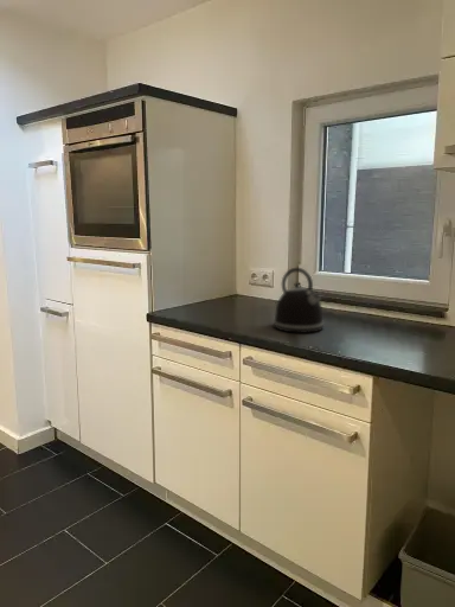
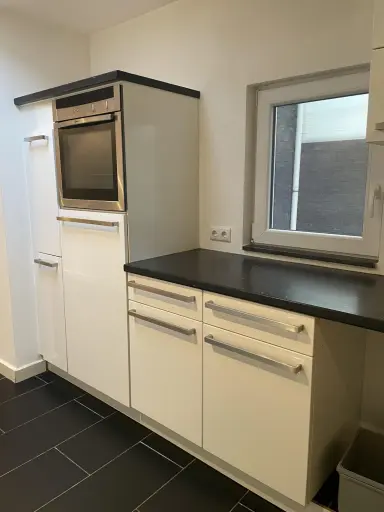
- kettle (299, 298)
